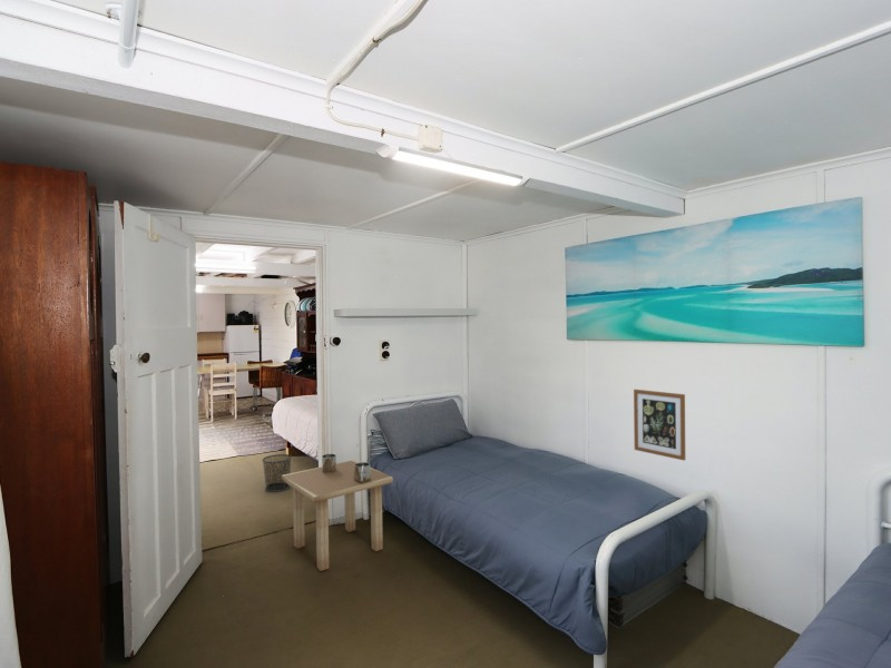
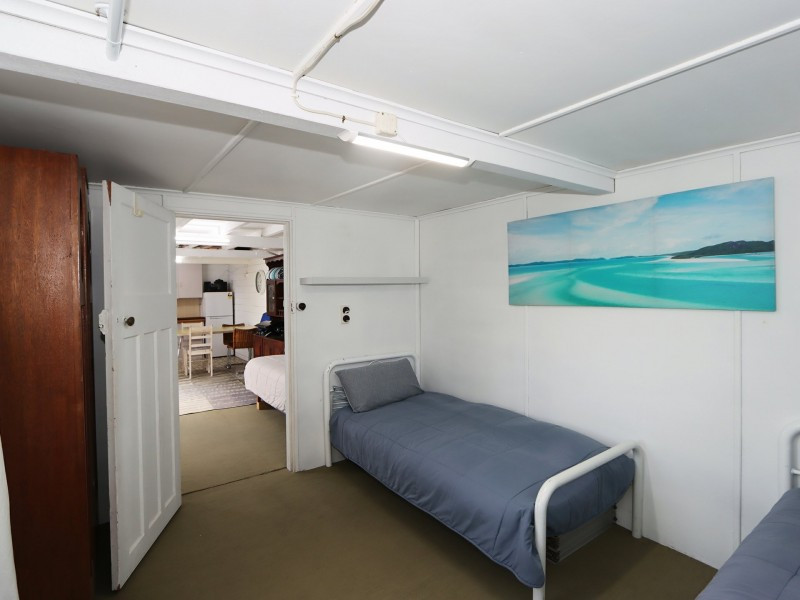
- waste bin (277, 472)
- side table (335, 497)
- wall art (658, 423)
